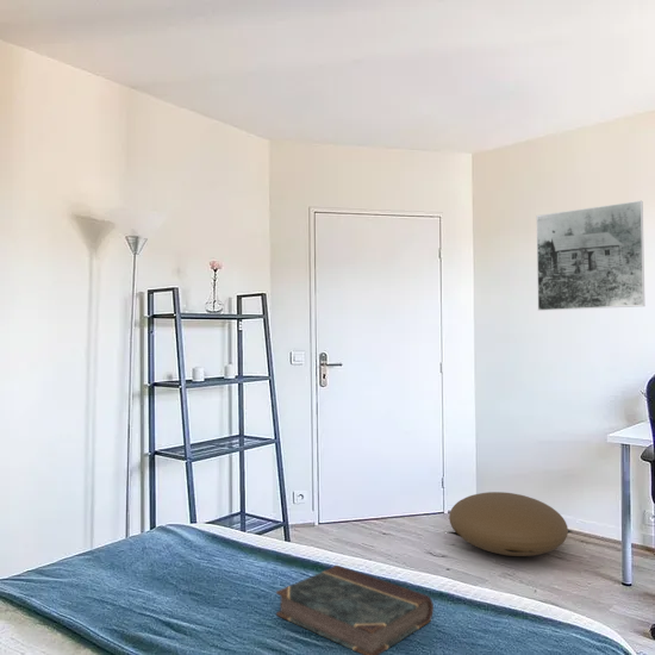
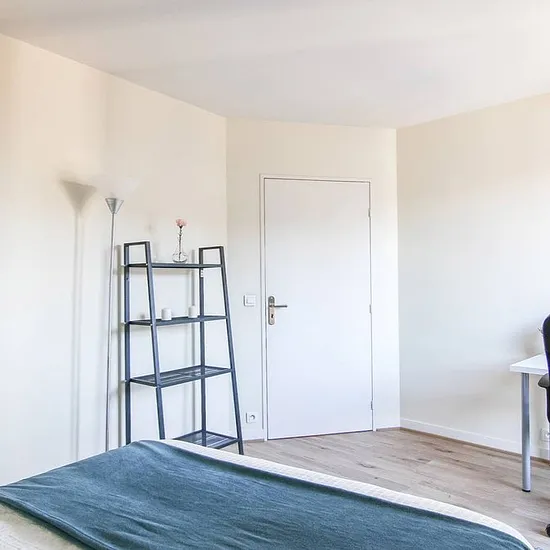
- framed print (587, 258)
- book (354, 604)
- pouf (506, 522)
